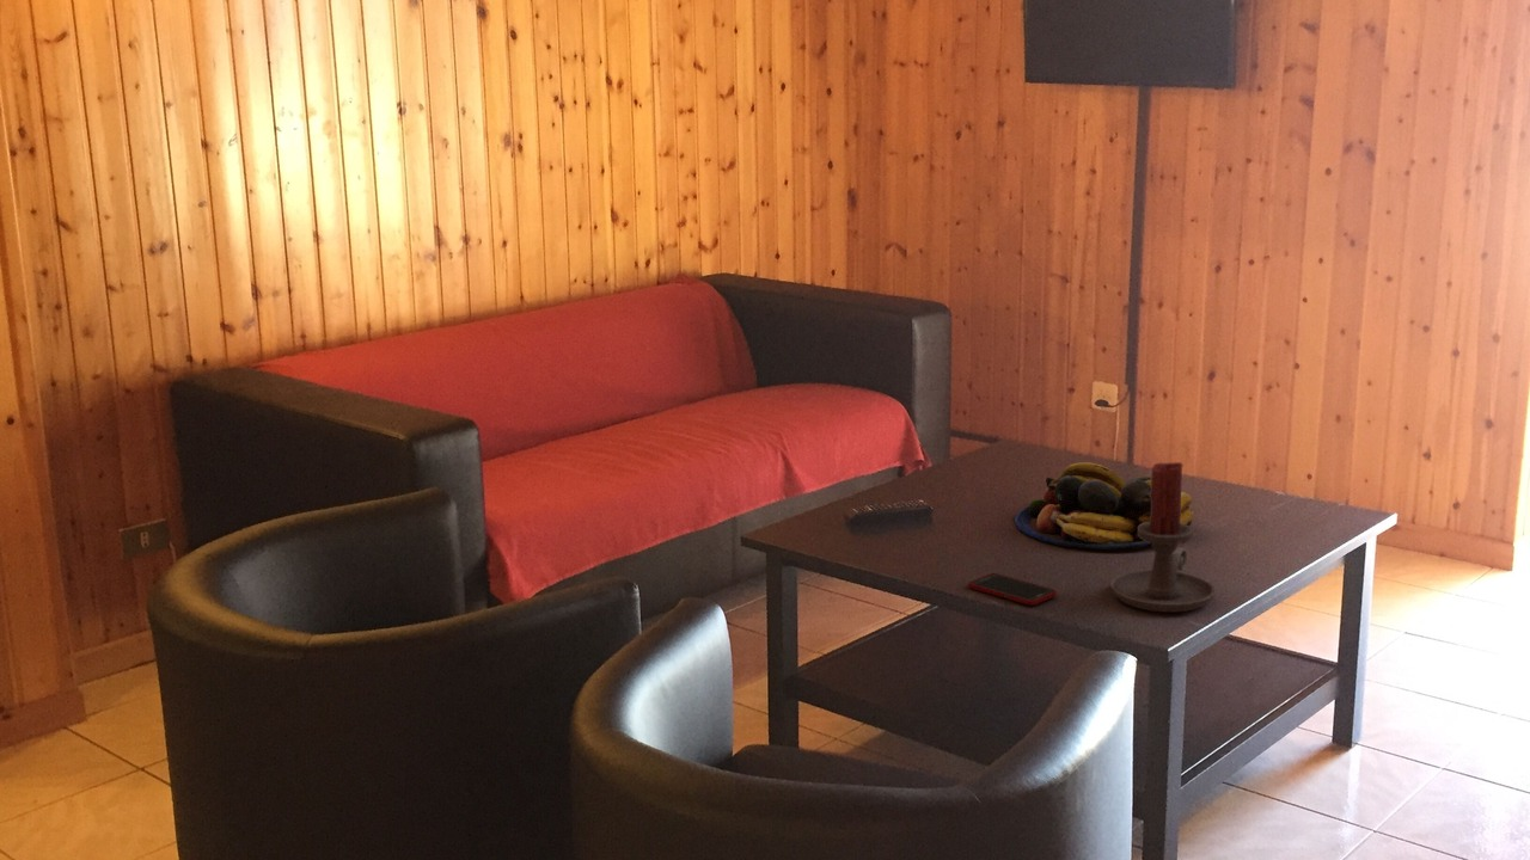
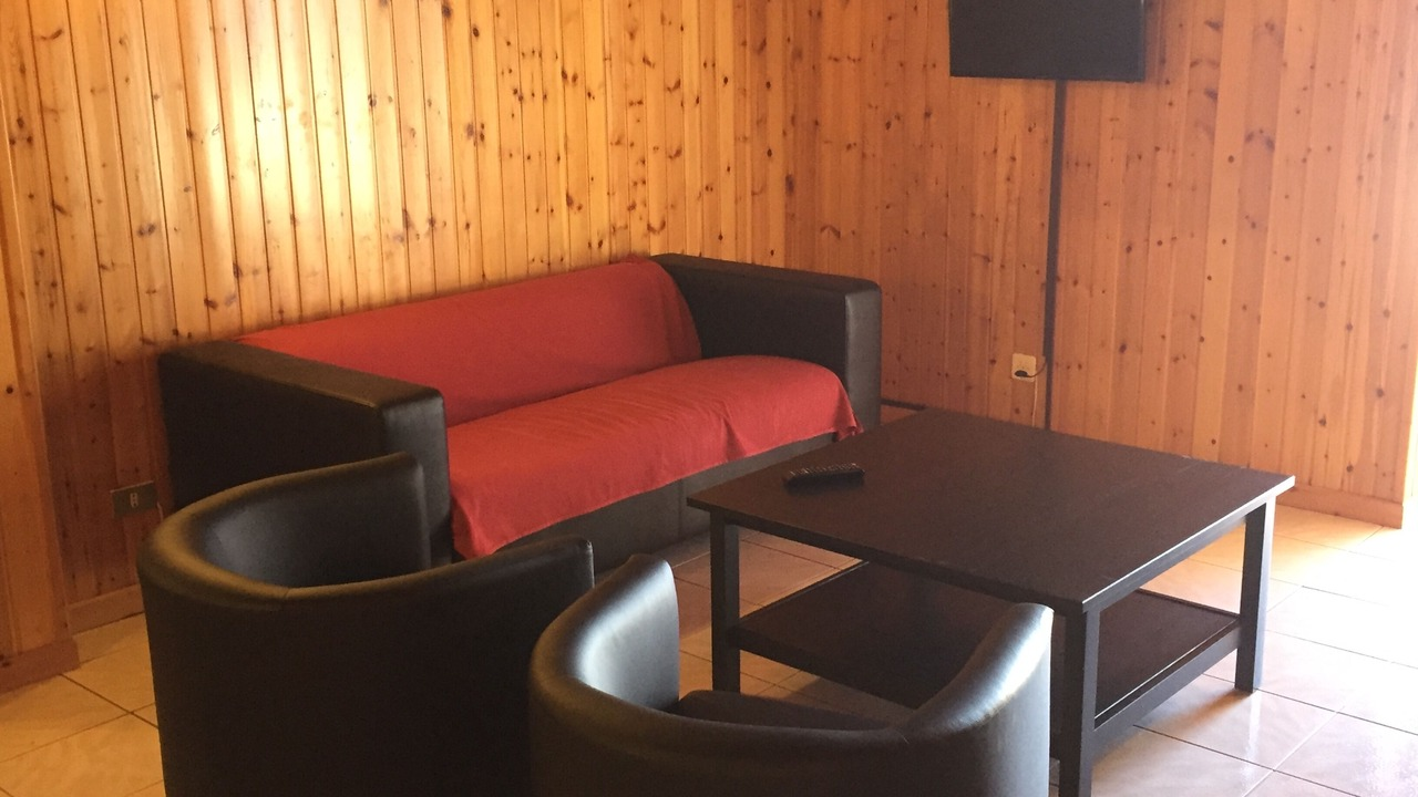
- fruit bowl (1101, 494)
- cell phone (1011, 589)
- candle holder (1168, 527)
